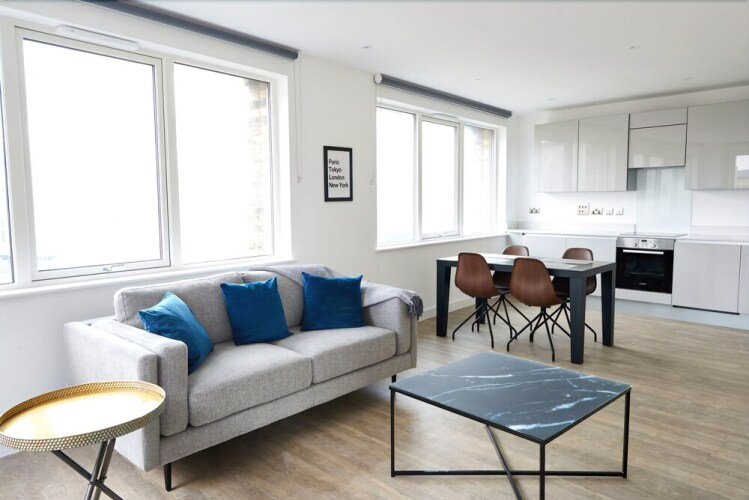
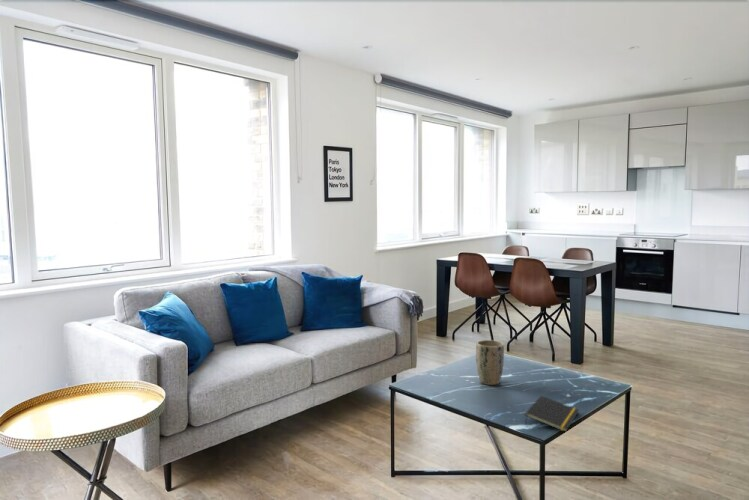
+ plant pot (489, 362)
+ notepad (552, 412)
